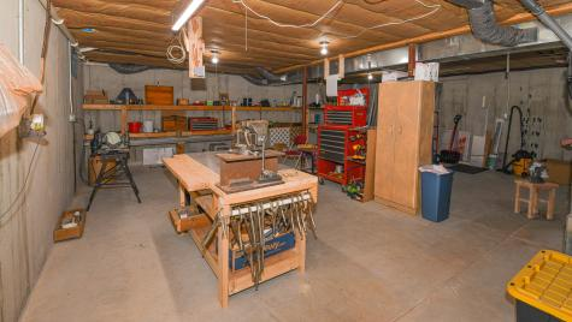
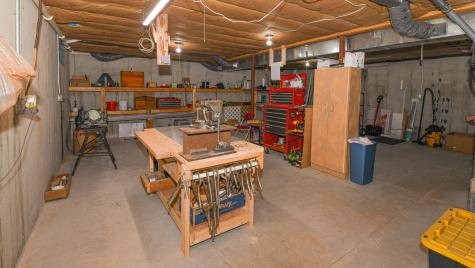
- stool (533, 198)
- tactical helmet (538, 172)
